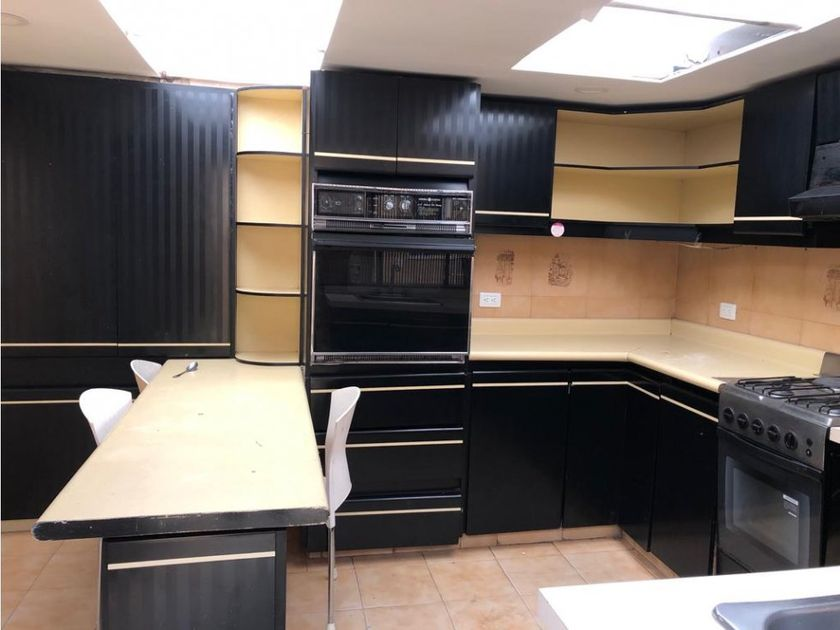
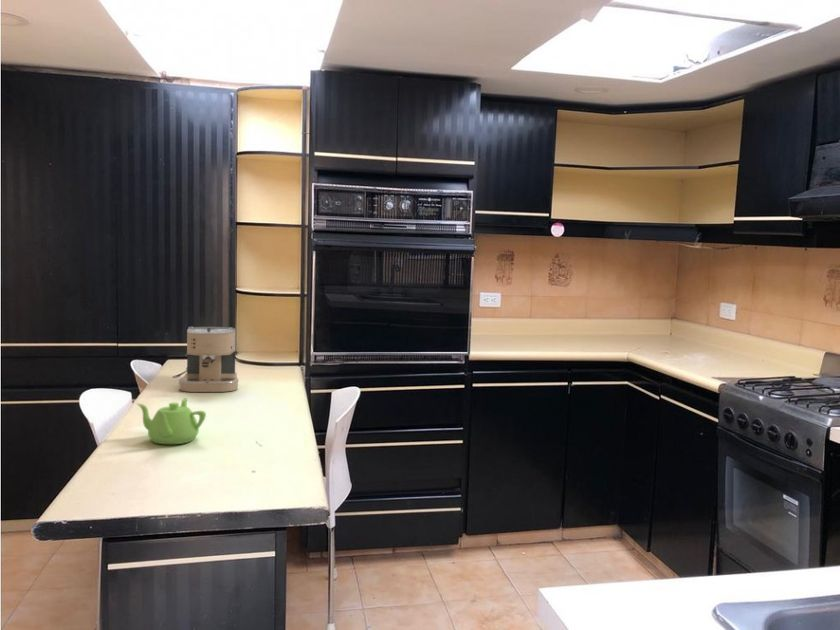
+ teapot (171, 420)
+ coffee maker (209, 357)
